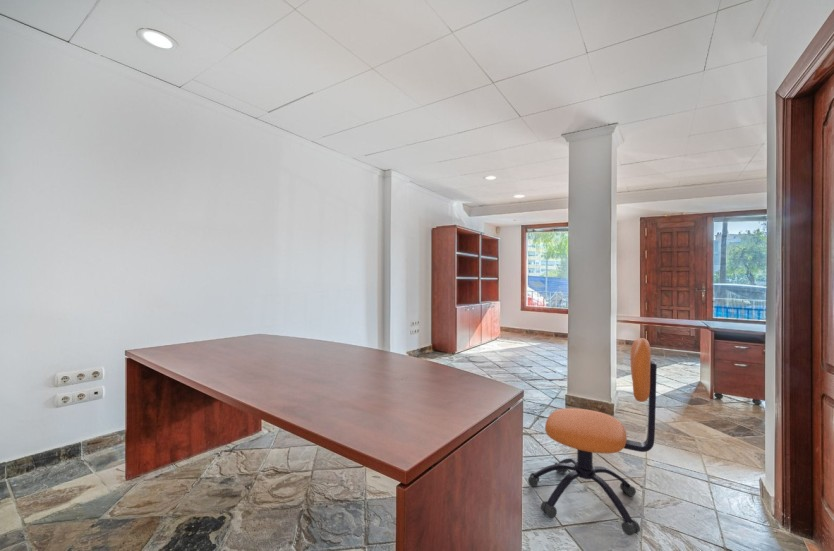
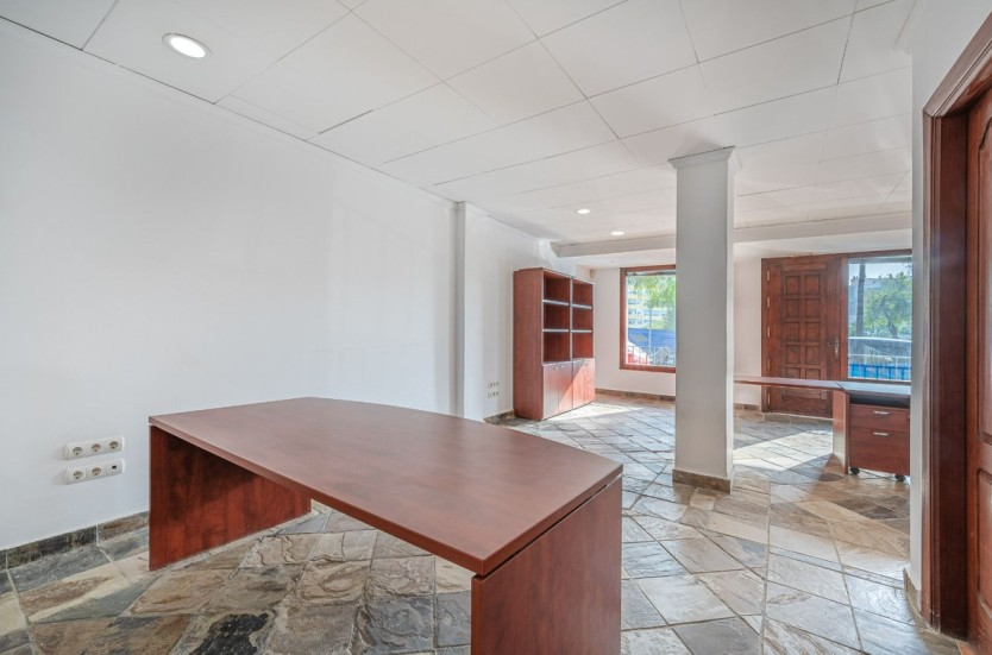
- office chair (587, 417)
